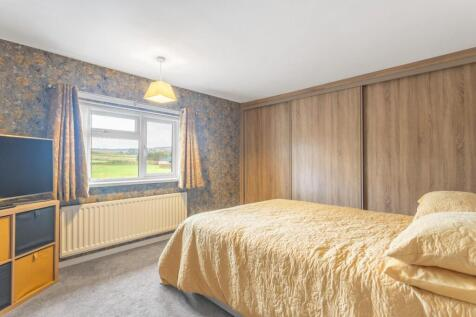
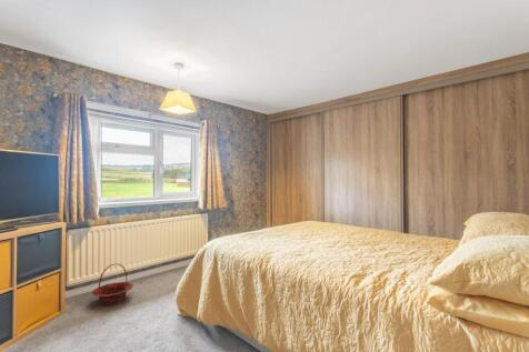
+ basket (112, 283)
